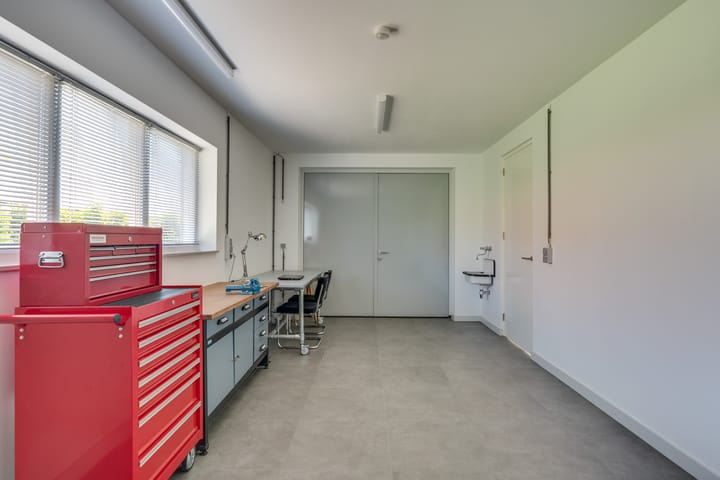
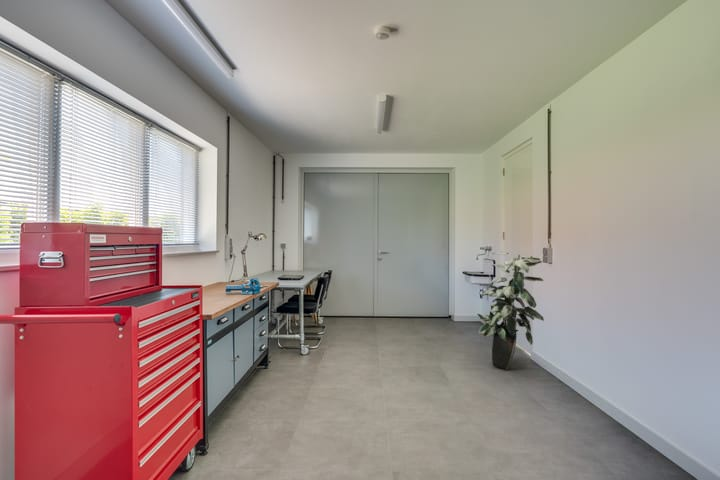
+ indoor plant (507, 308)
